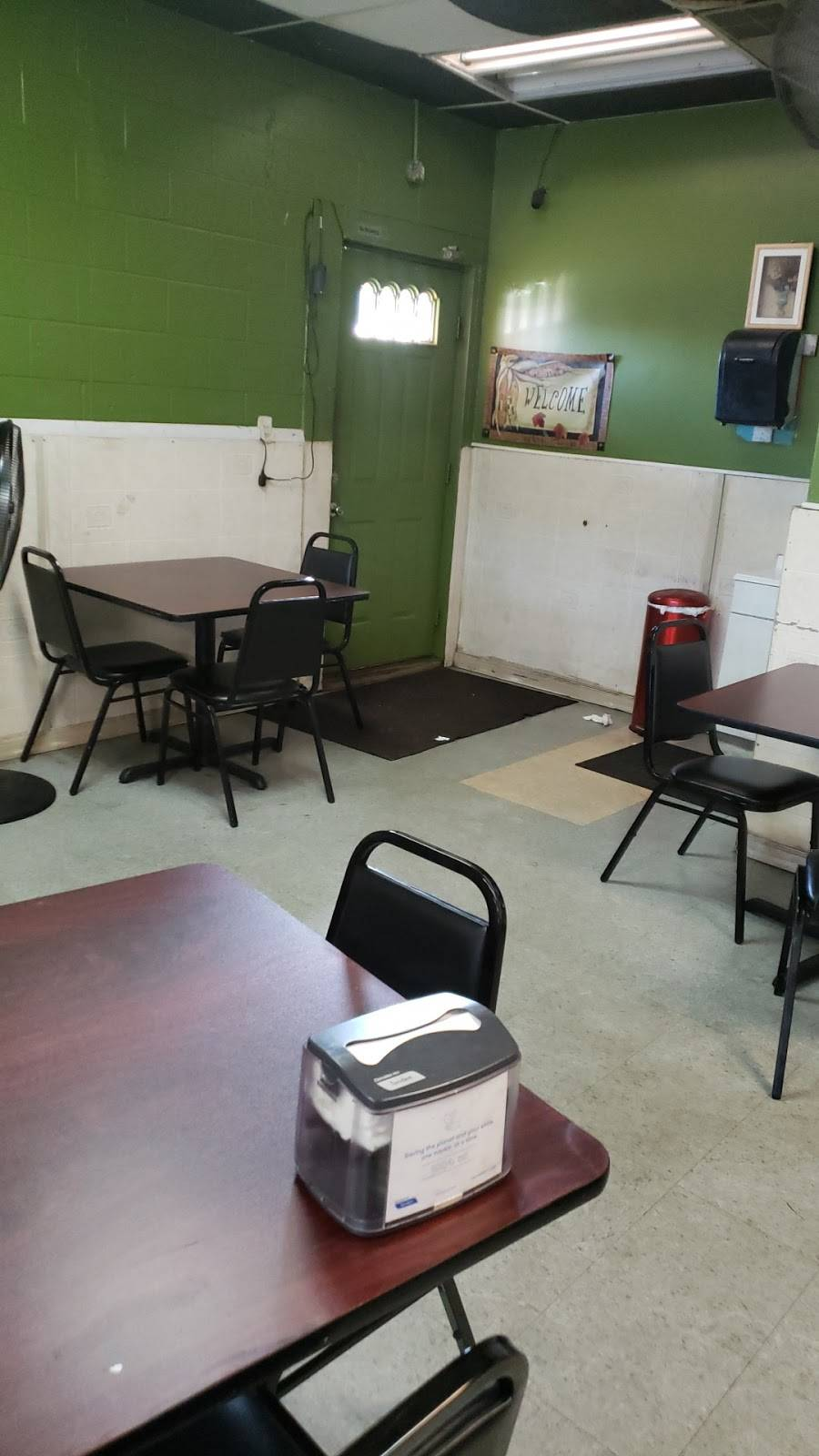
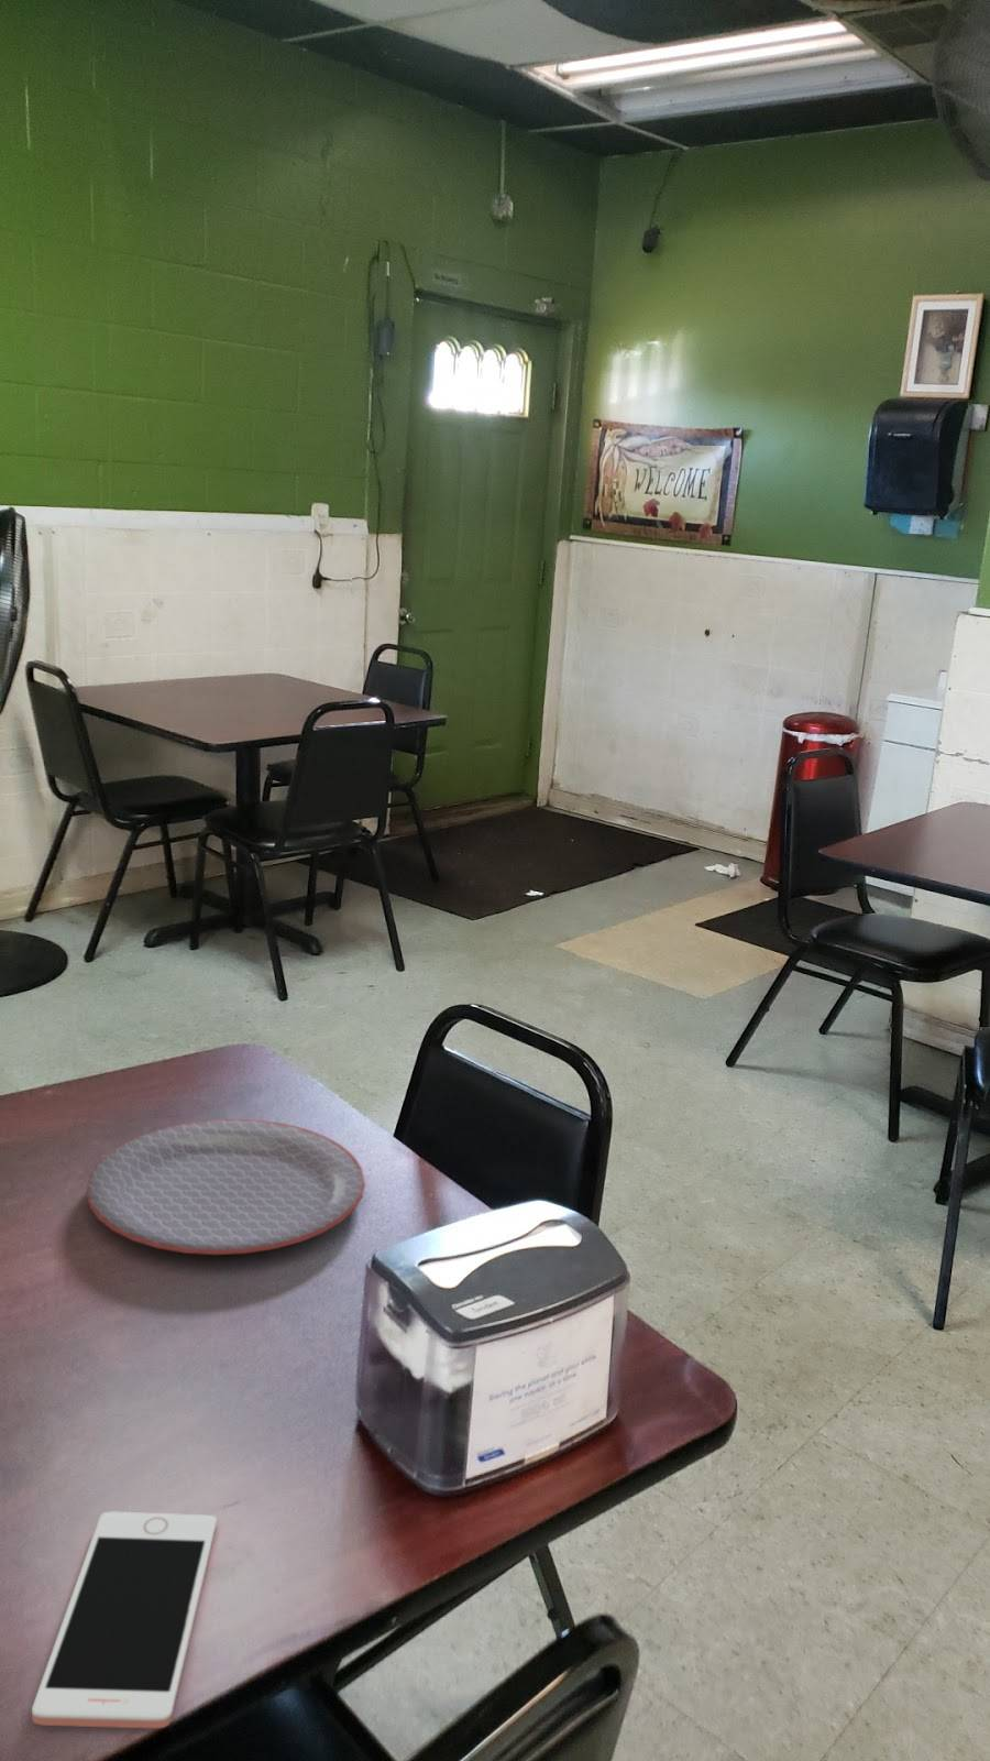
+ cell phone (132, 1610)
+ plate (227, 1188)
